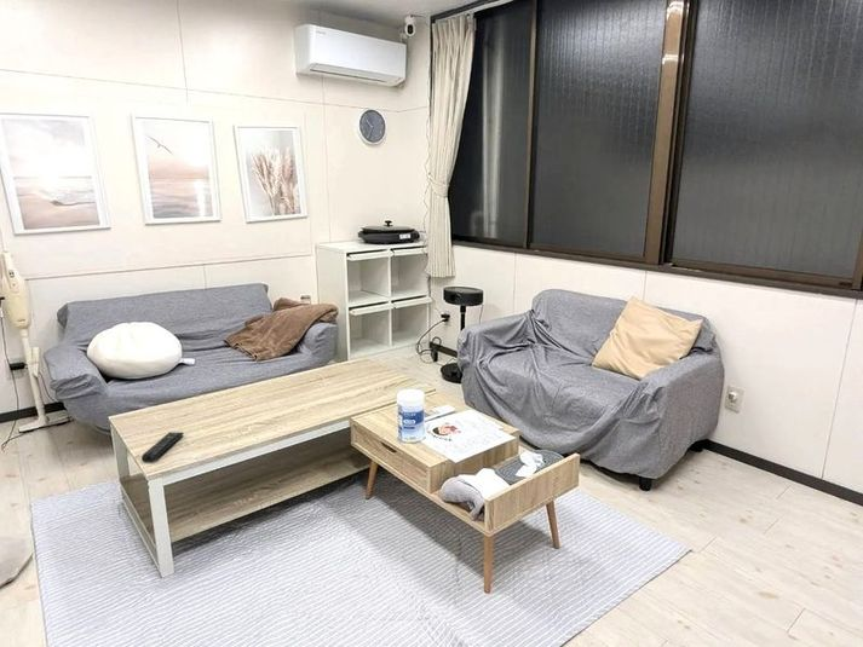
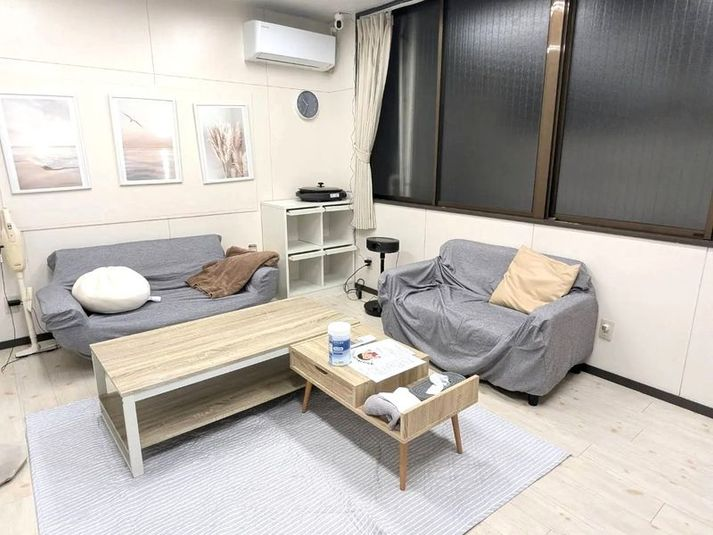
- remote control (163, 445)
